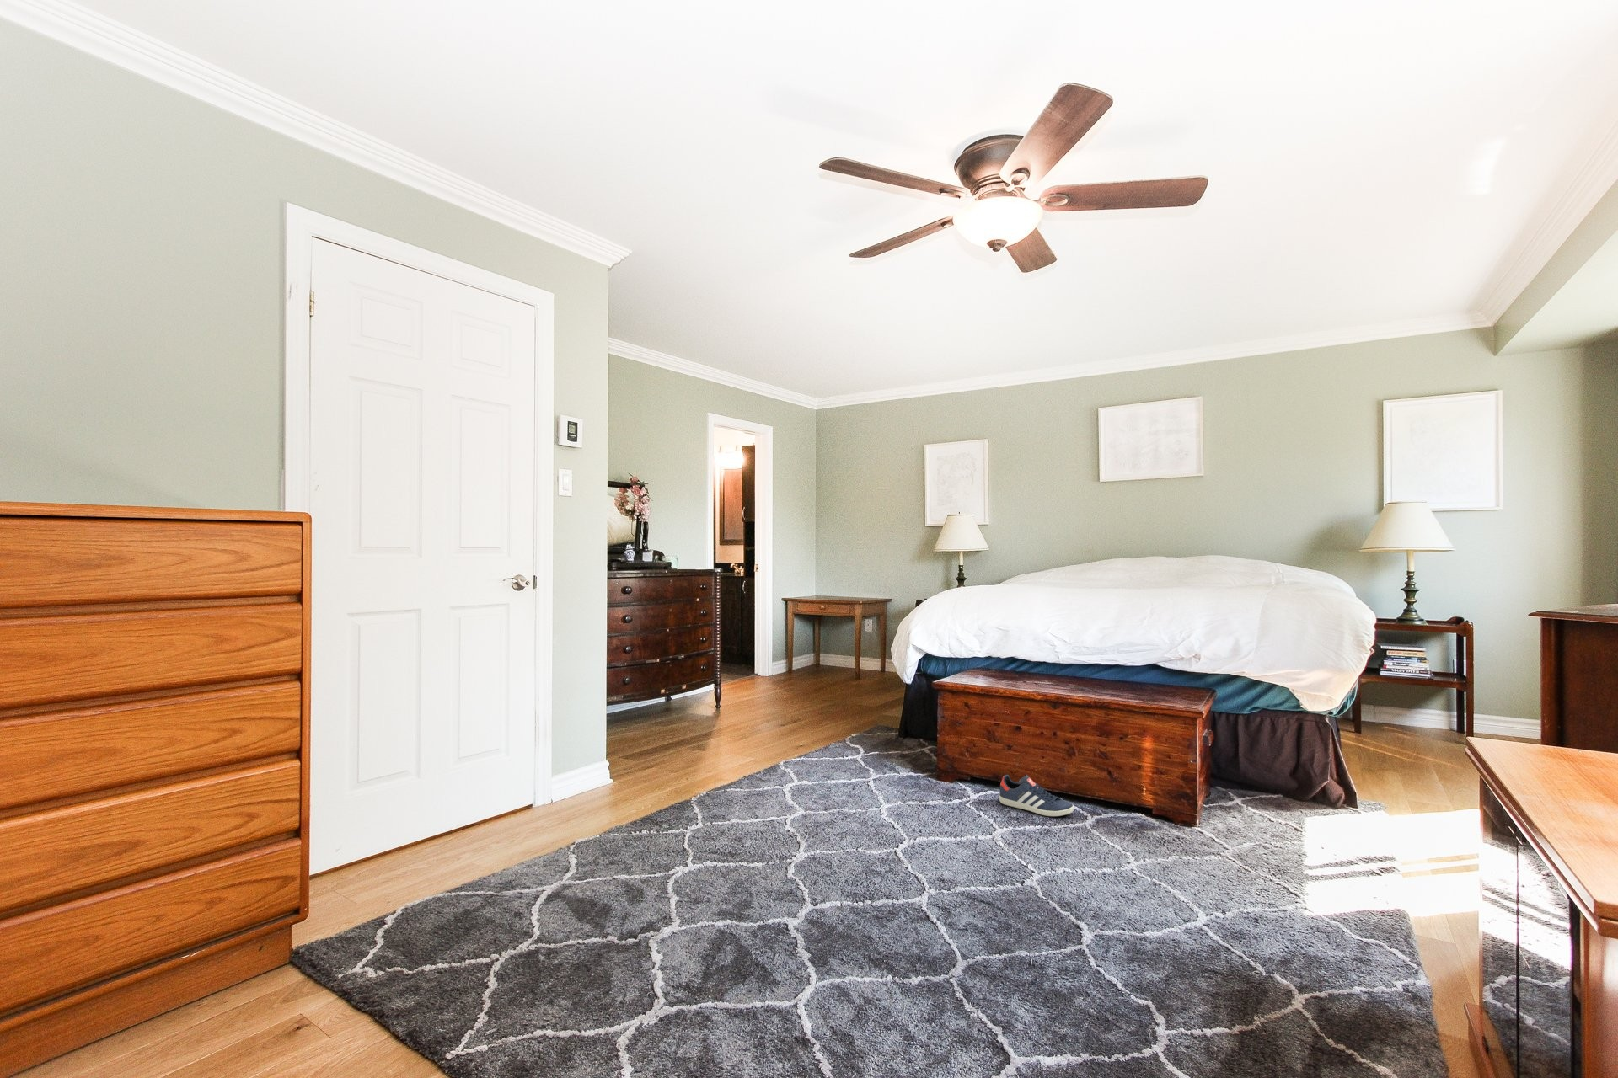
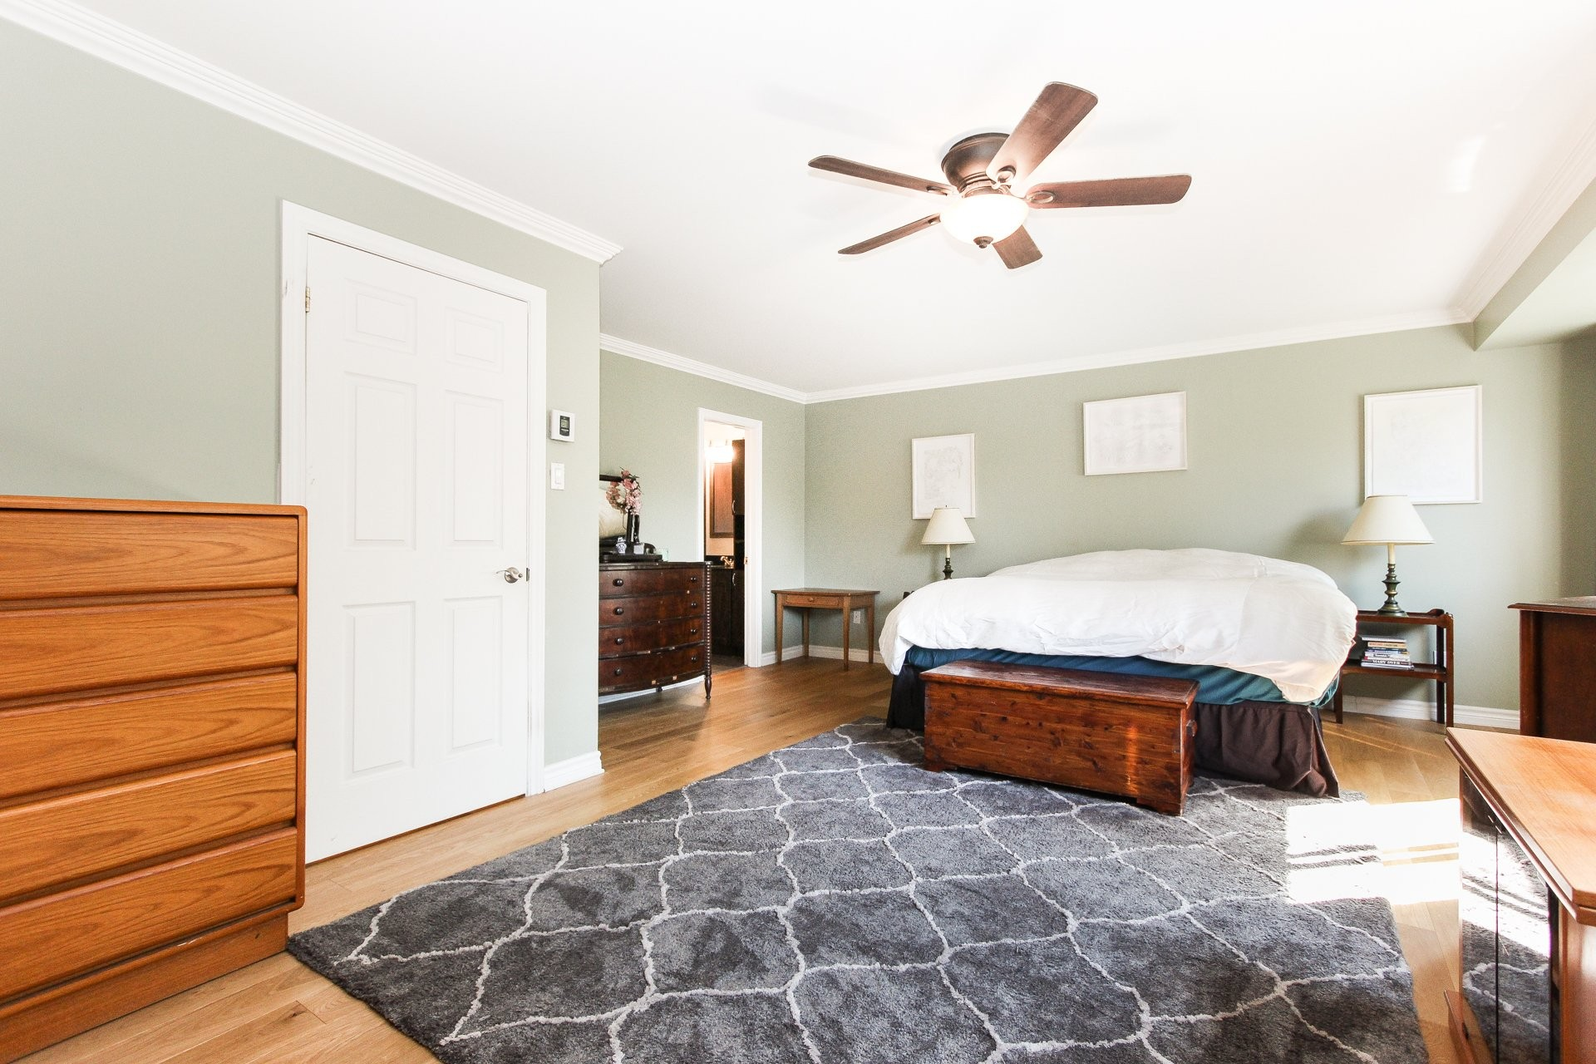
- sneaker (1035, 793)
